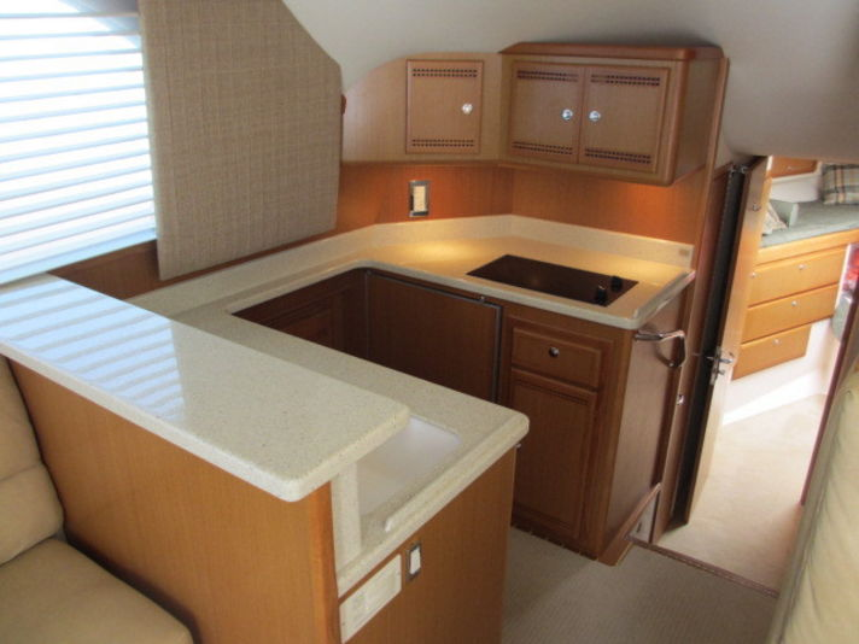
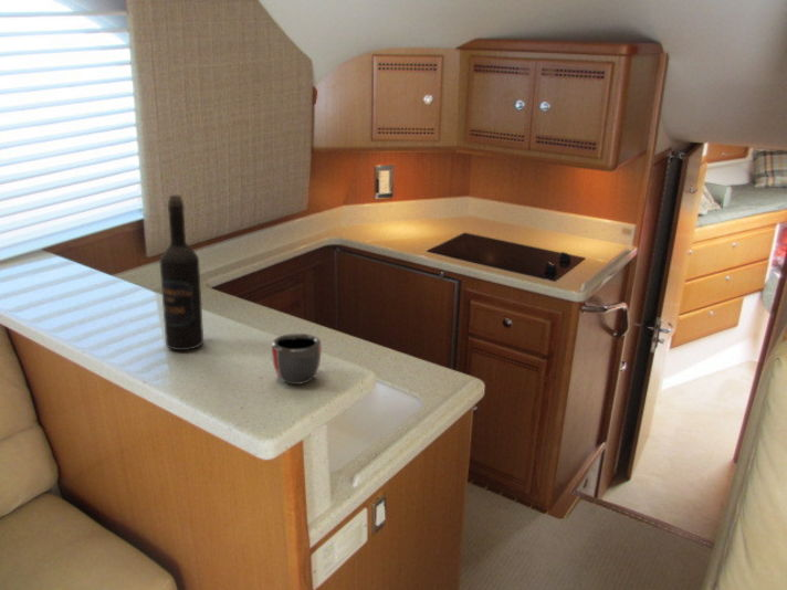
+ mug (295, 356)
+ wine bottle (180, 273)
